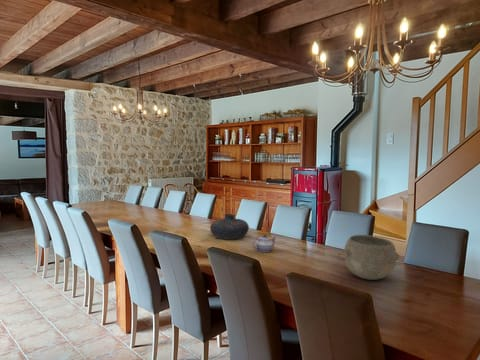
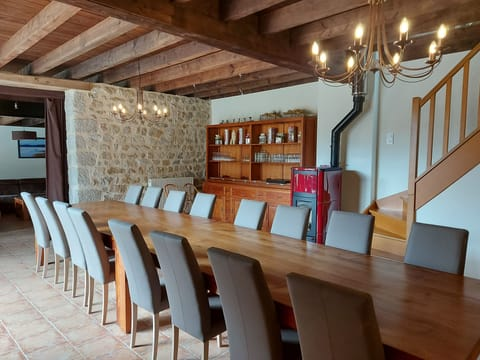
- teapot (264, 242)
- bowl (369, 258)
- vase (229, 225)
